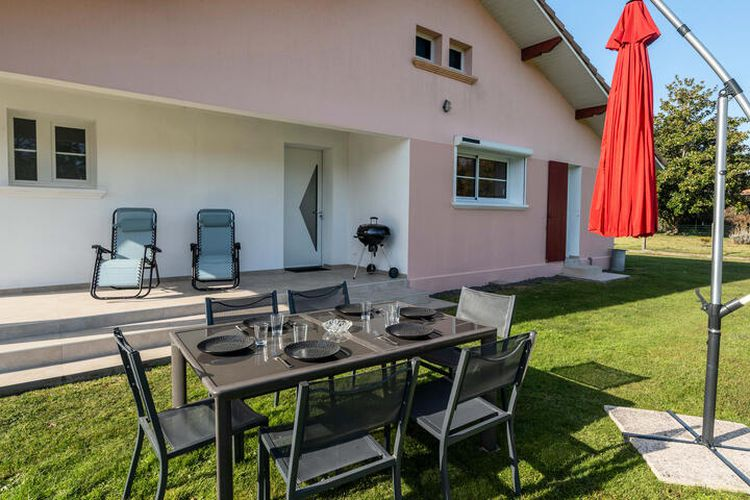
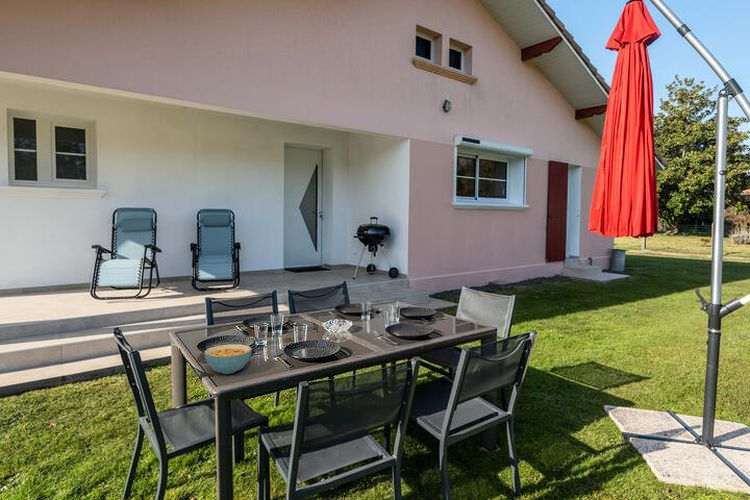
+ cereal bowl (228, 361)
